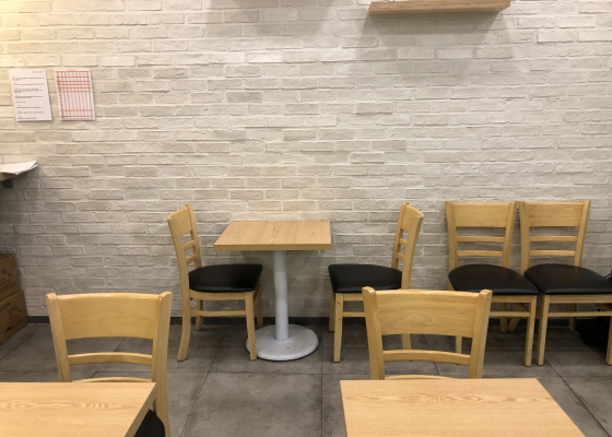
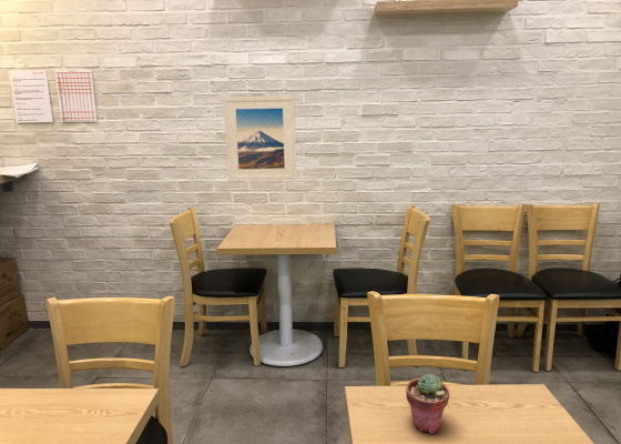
+ potted succulent (427, 398)
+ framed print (259, 139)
